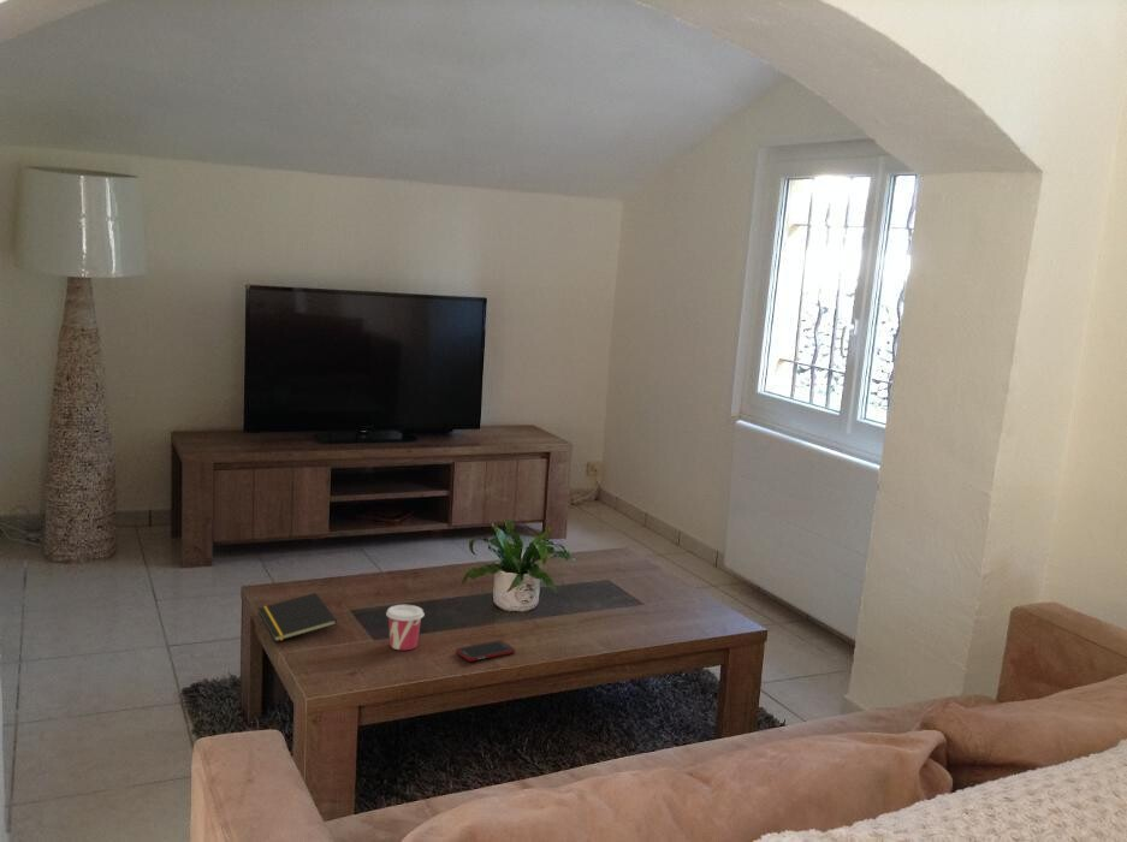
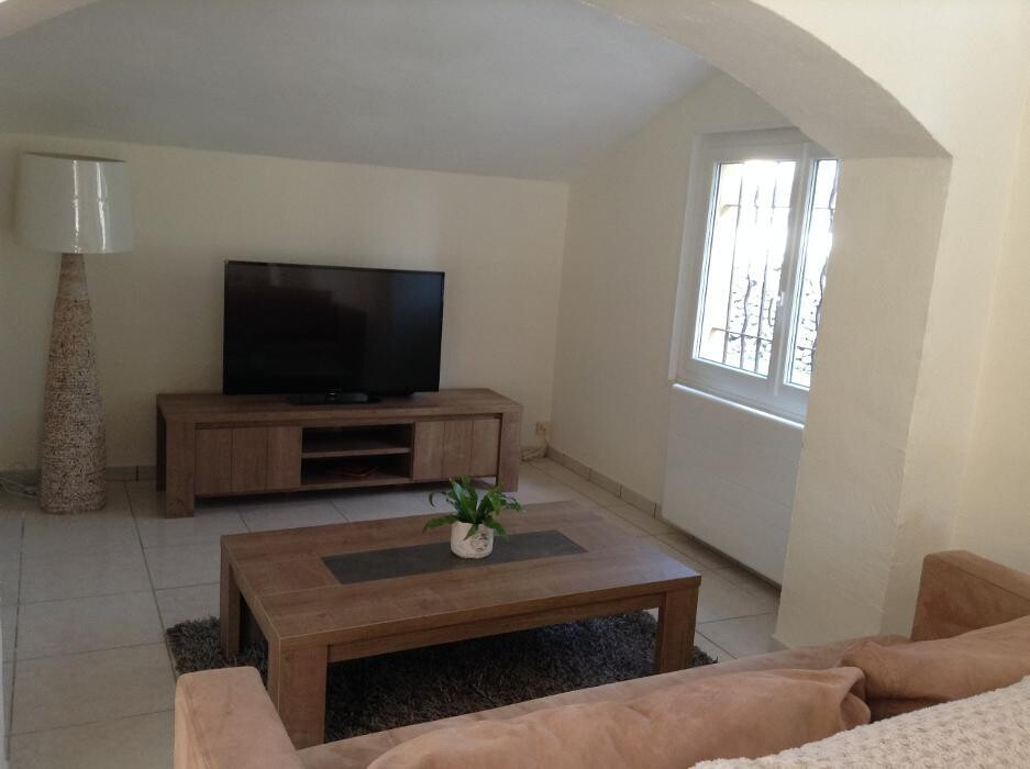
- notepad (296, 616)
- cell phone (485, 651)
- cup (404, 627)
